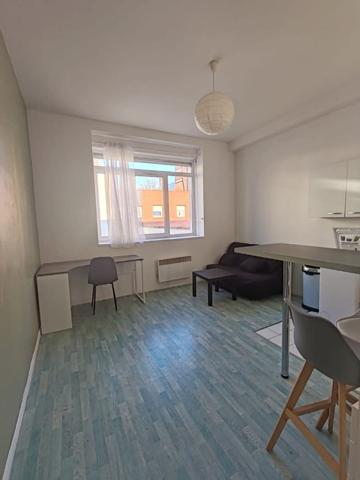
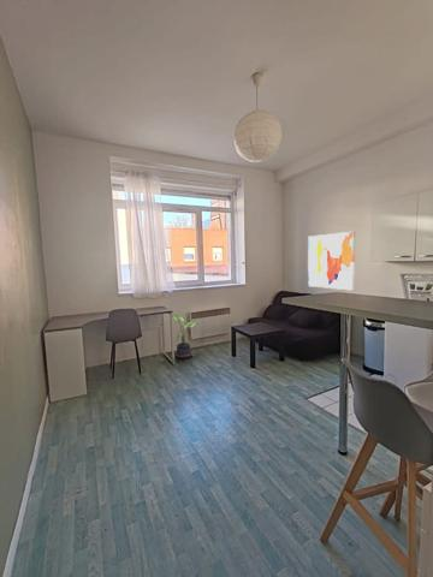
+ wall art (328, 261)
+ potted plant (184, 335)
